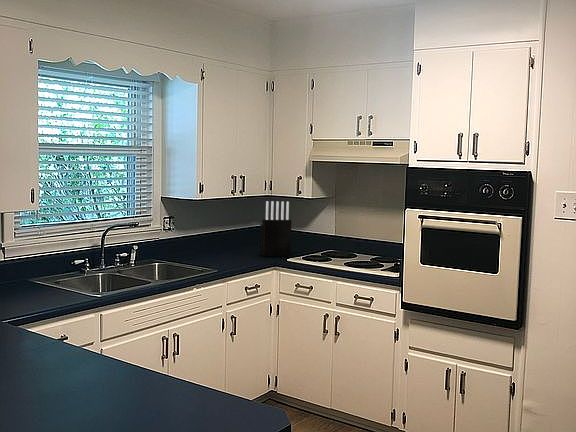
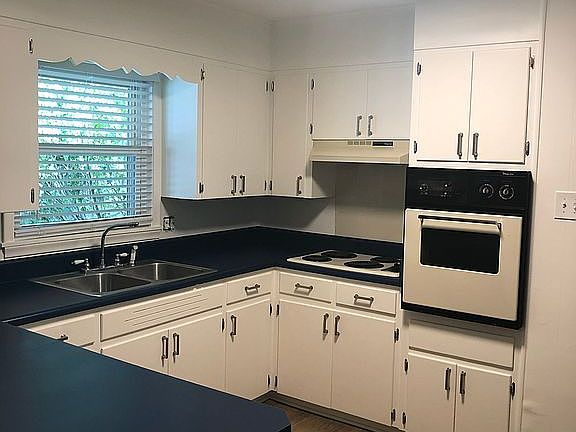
- knife block (275, 228)
